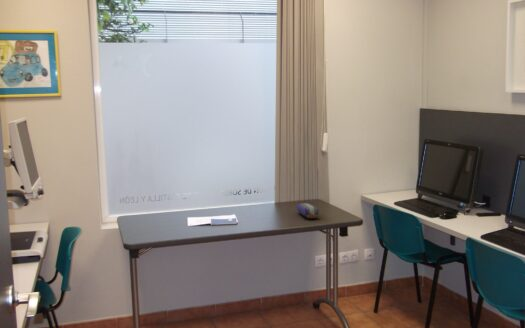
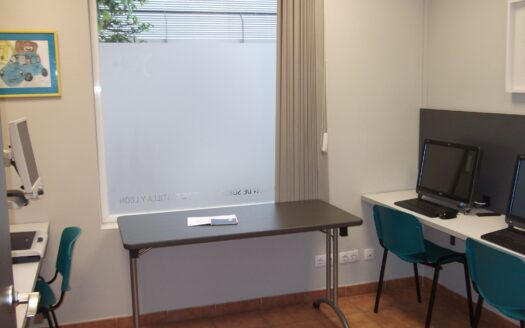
- pencil case (307, 210)
